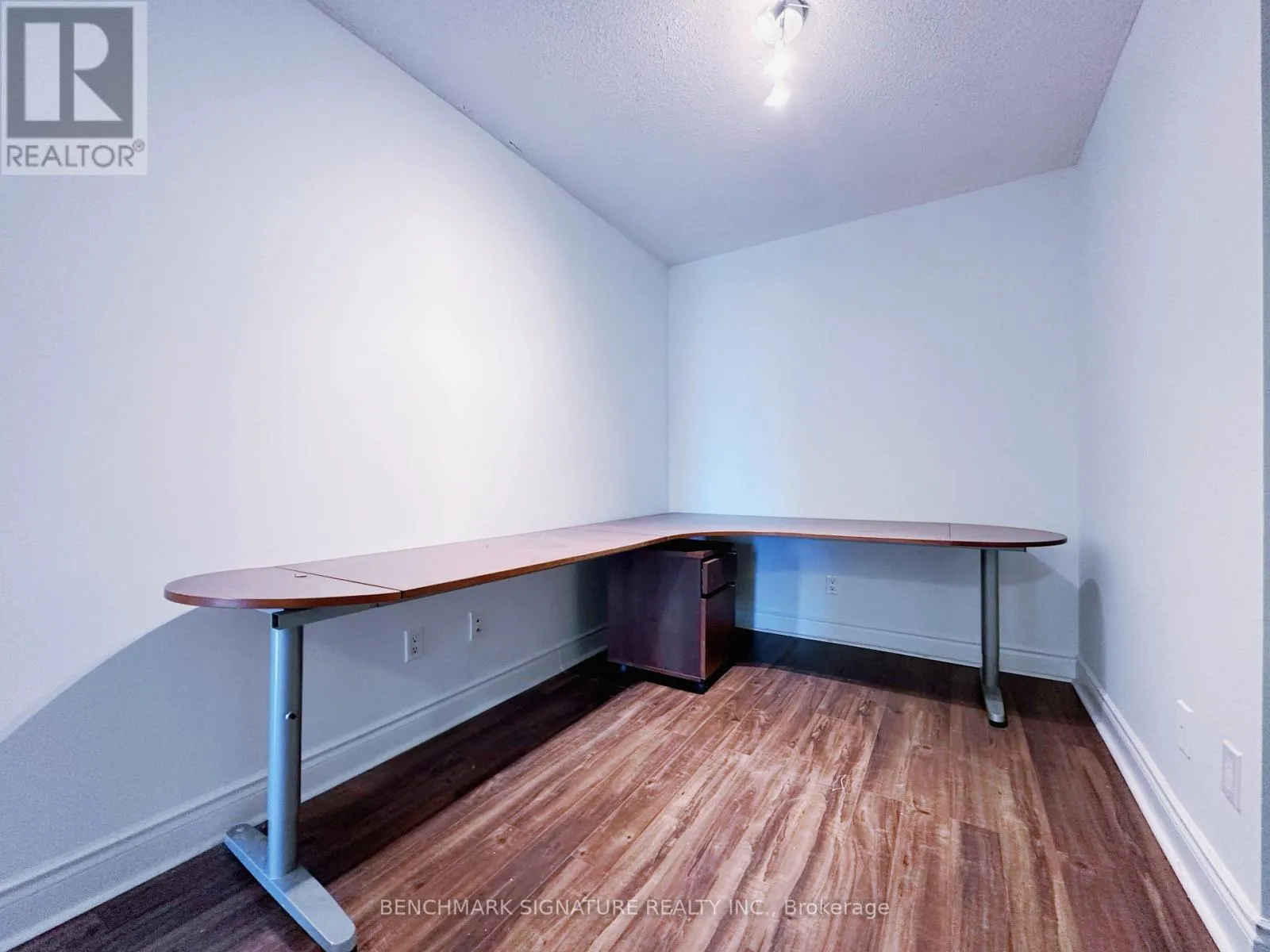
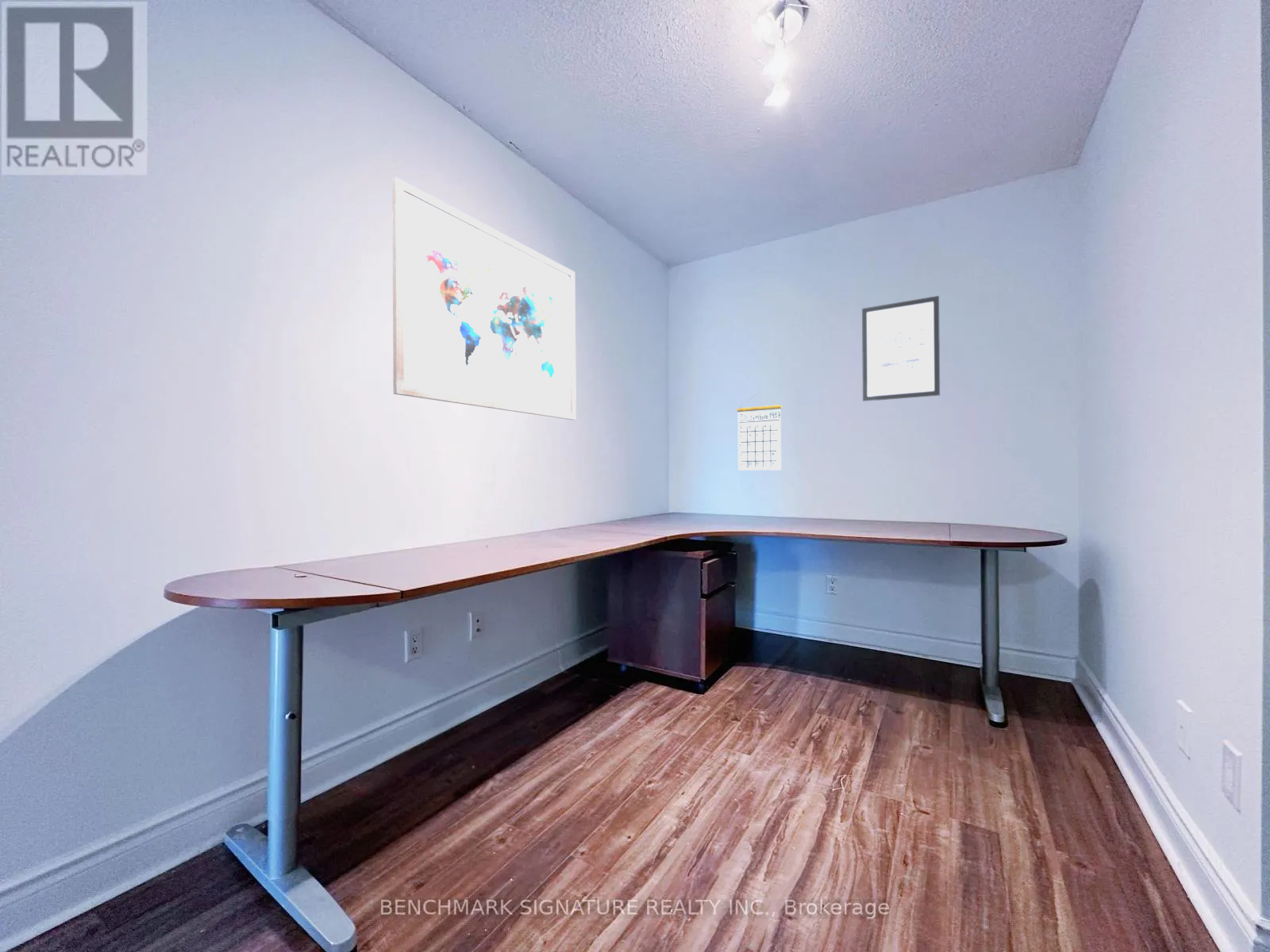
+ calendar (759, 431)
+ wall art (899, 350)
+ wall art (501, 321)
